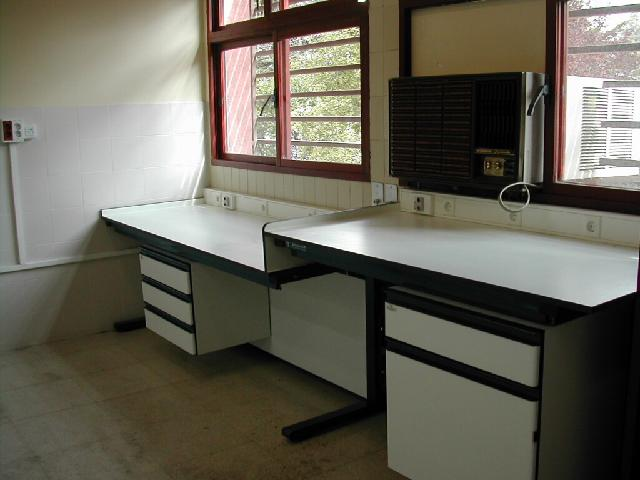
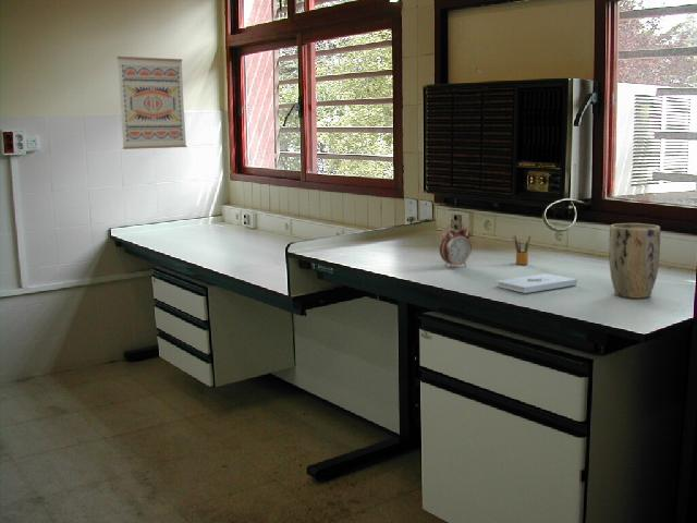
+ wall art (152, 102)
+ notepad (536, 282)
+ pencil box (519, 248)
+ plant pot (633, 260)
+ alarm clock (455, 244)
